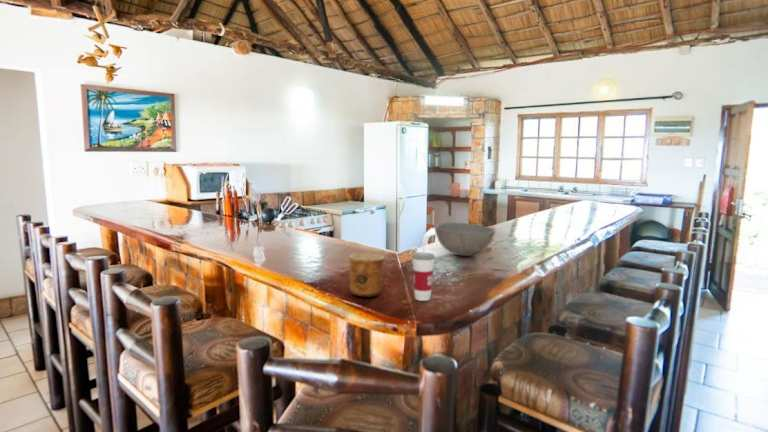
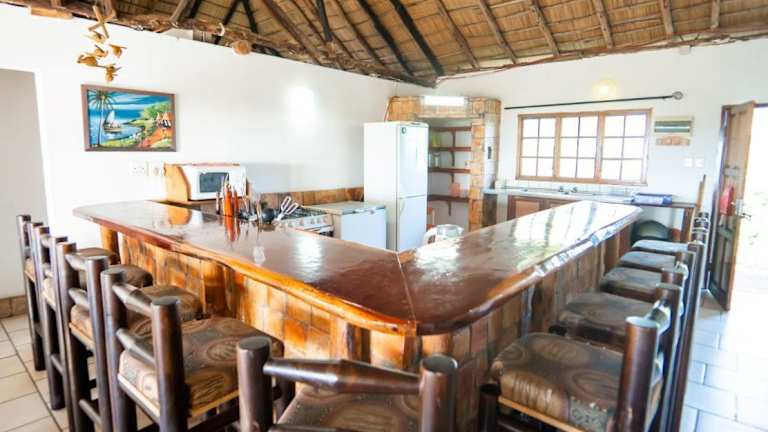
- cup (366, 274)
- cup (423, 269)
- bowl (464, 240)
